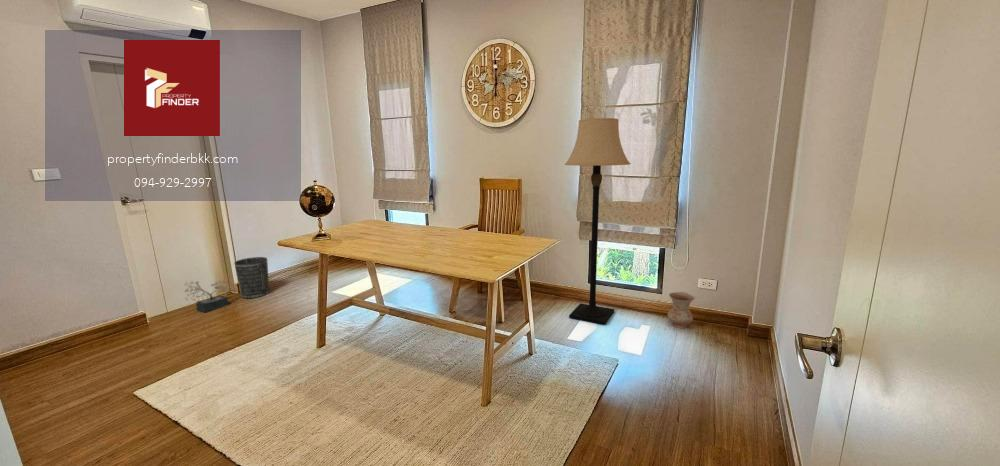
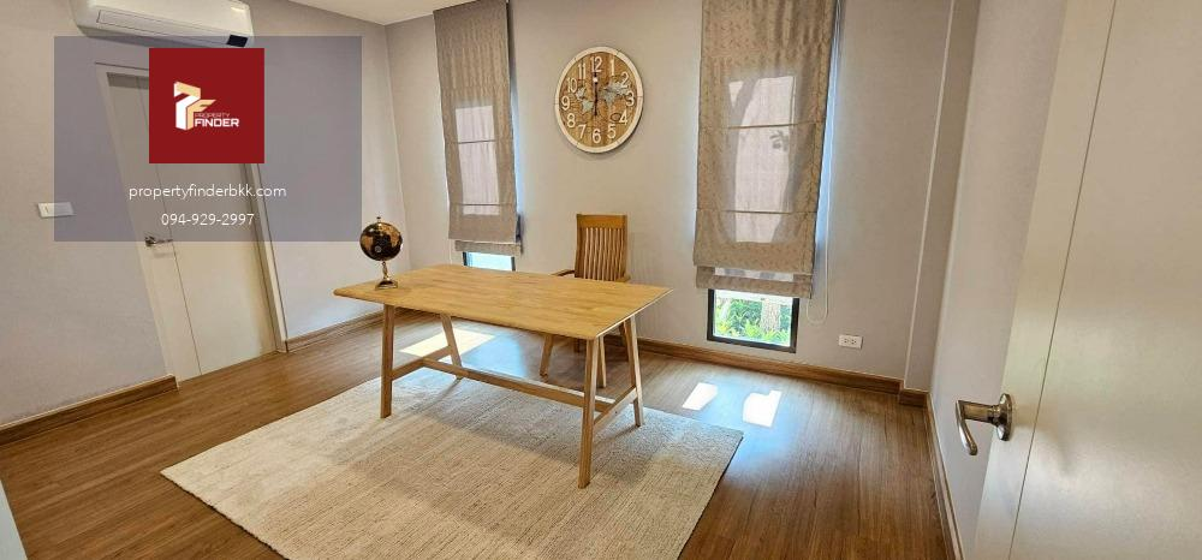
- decorative plant (209, 293)
- wastebasket (253, 277)
- lamp (595, 221)
- ceramic jug (681, 309)
